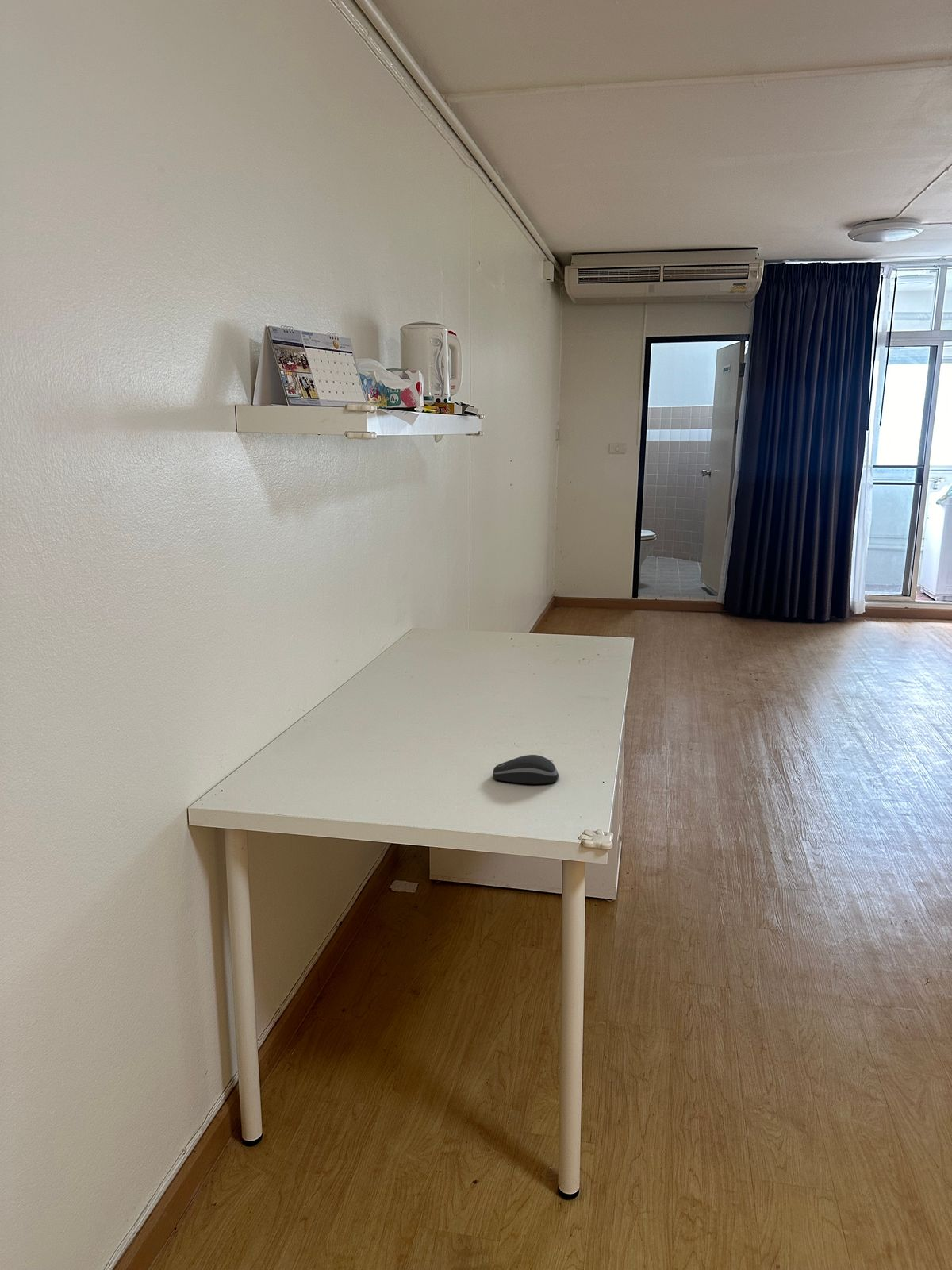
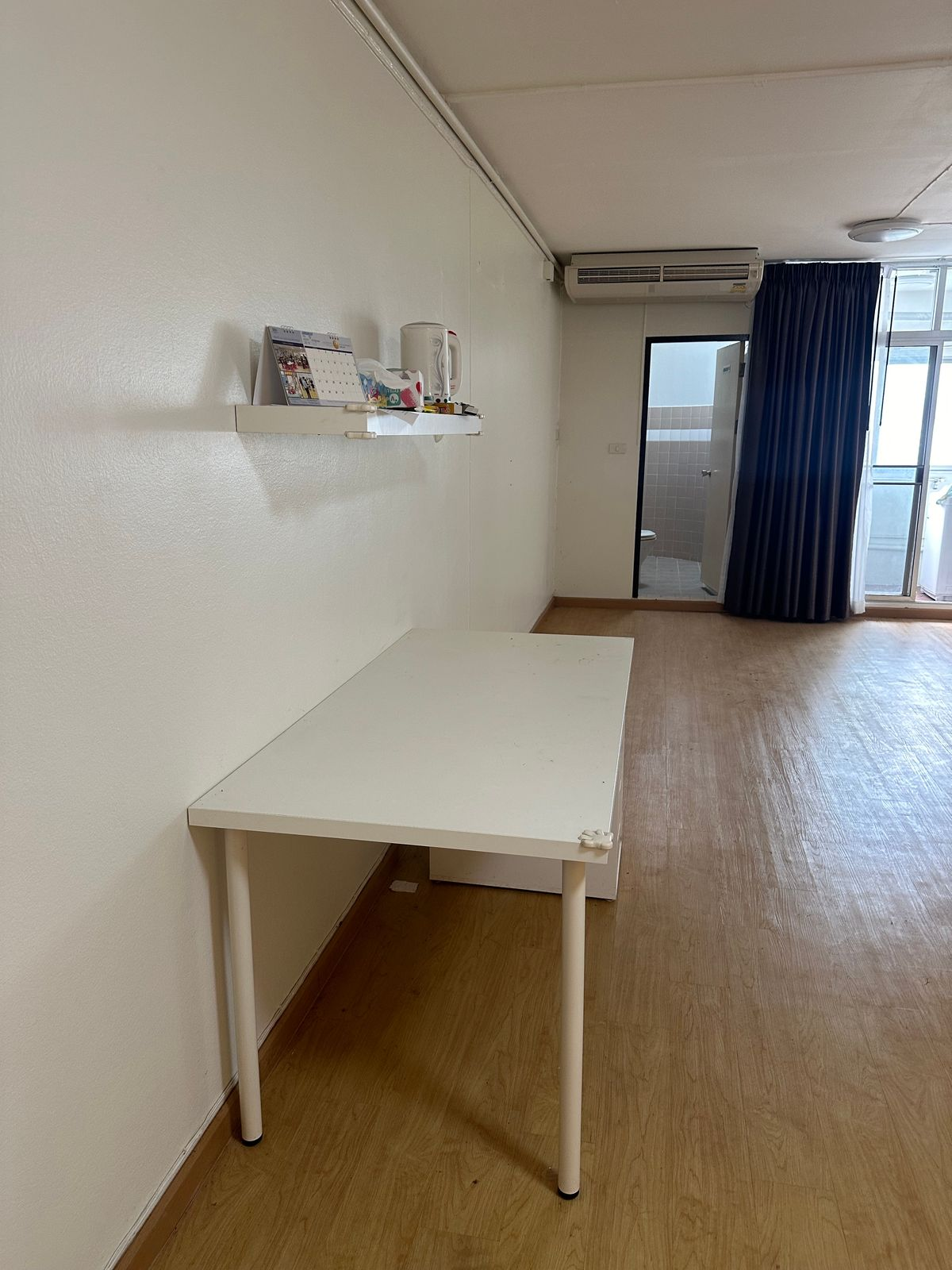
- computer mouse (525, 767)
